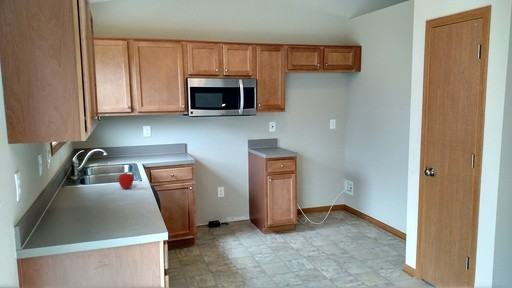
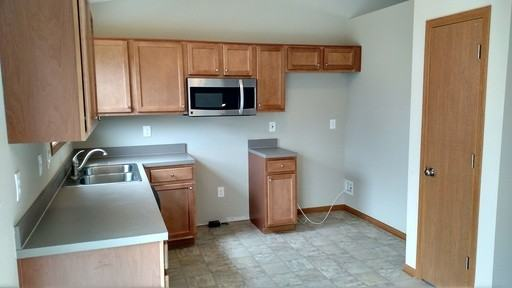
- apple (126, 180)
